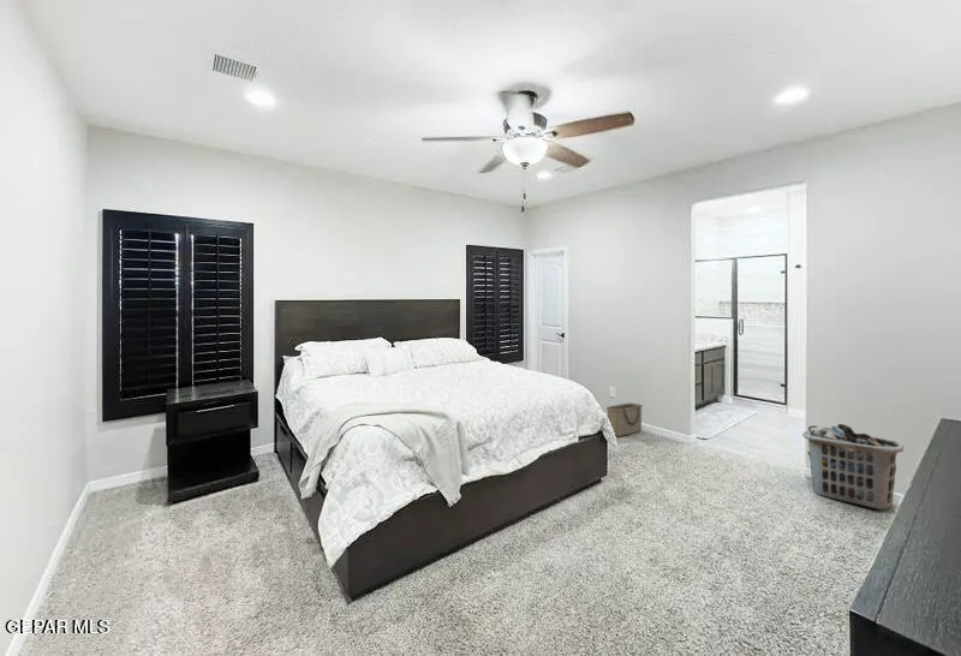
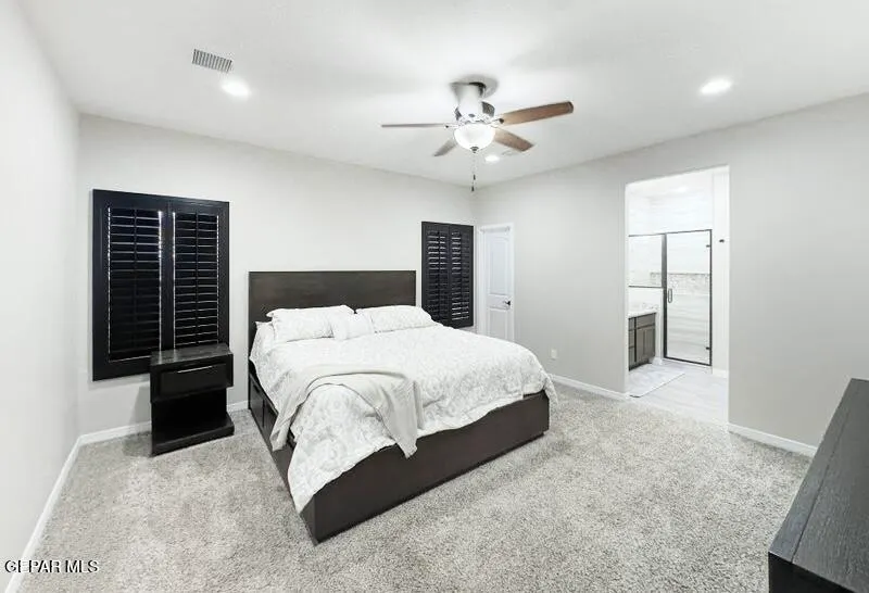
- clothes hamper (849, 461)
- basket (625, 418)
